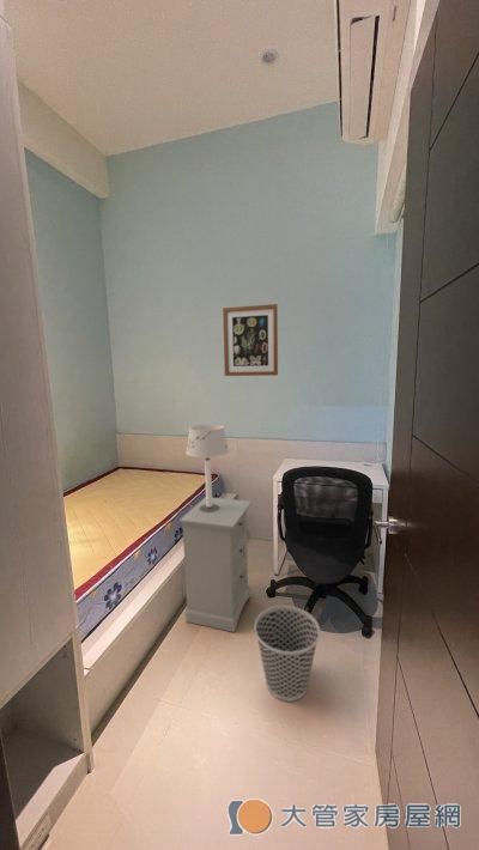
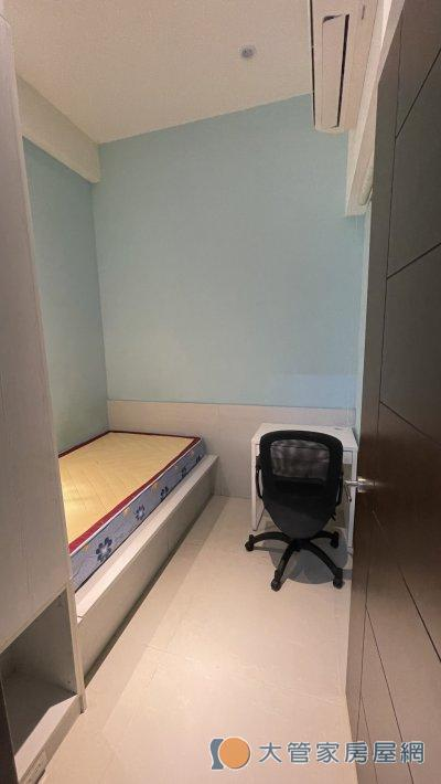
- wall art (249, 341)
- nightstand (219, 559)
- wastebasket (286, 655)
- table lamp (207, 468)
